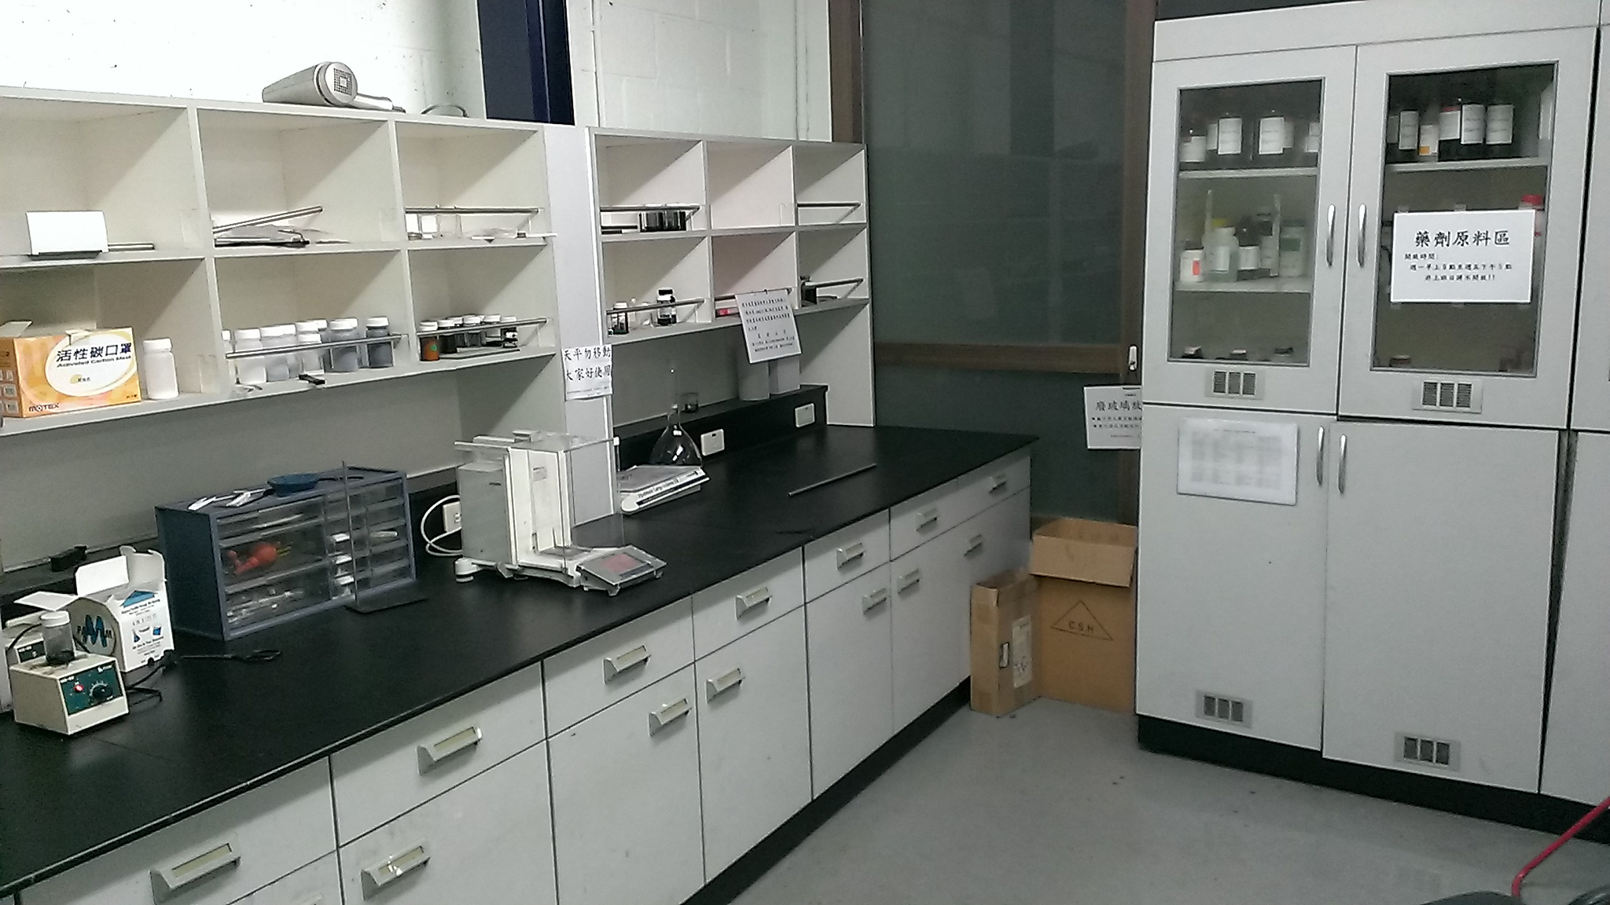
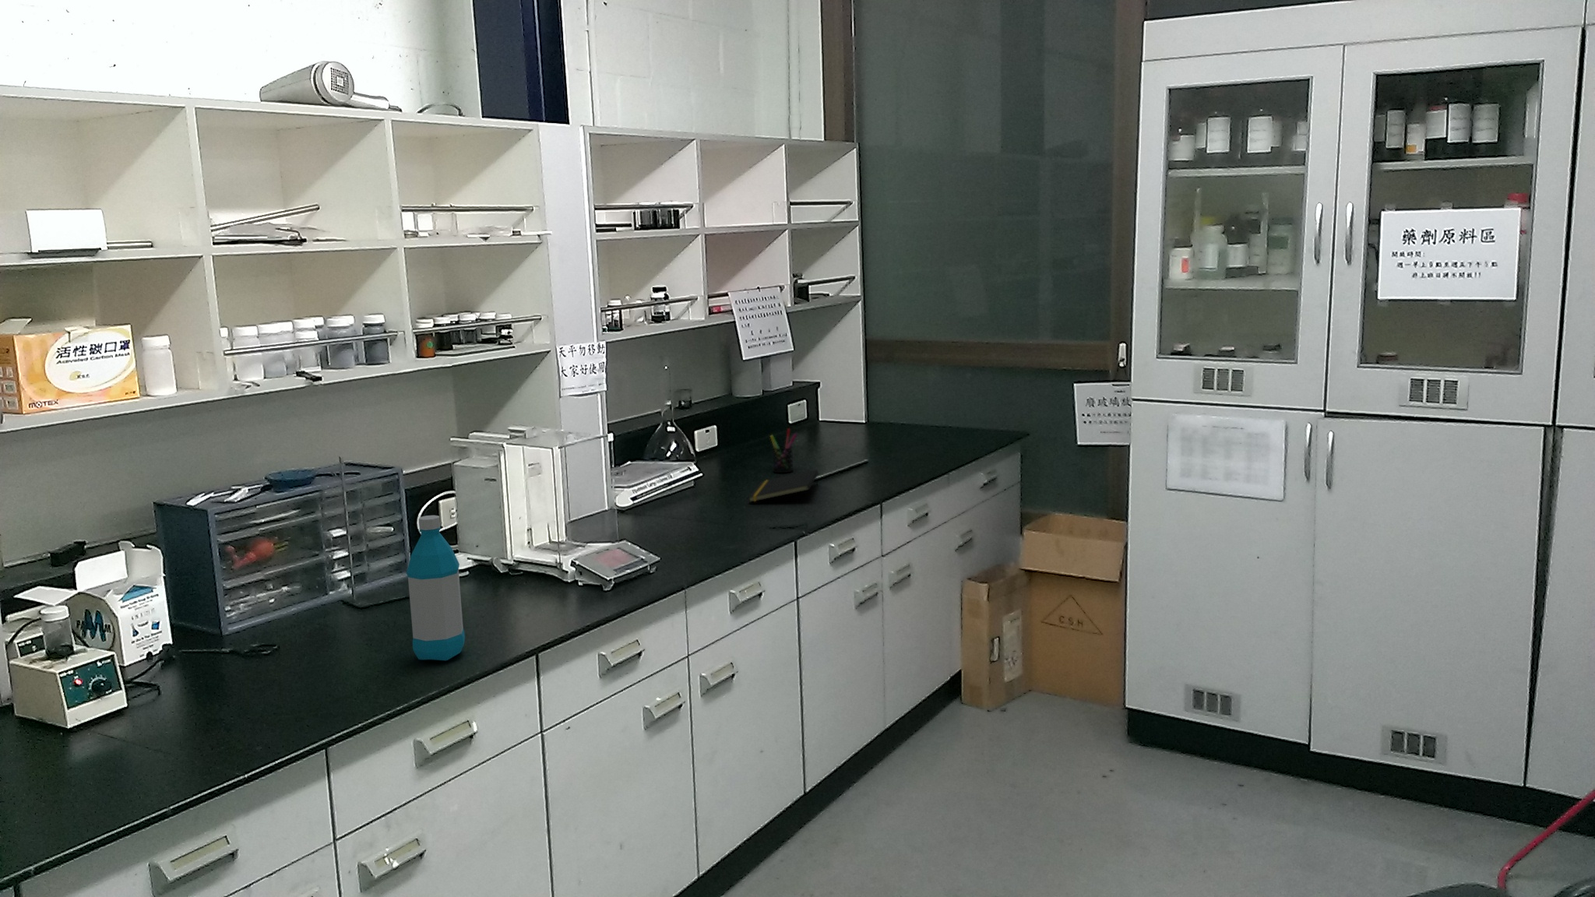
+ notepad (784, 485)
+ pen holder (781, 449)
+ water bottle (435, 587)
